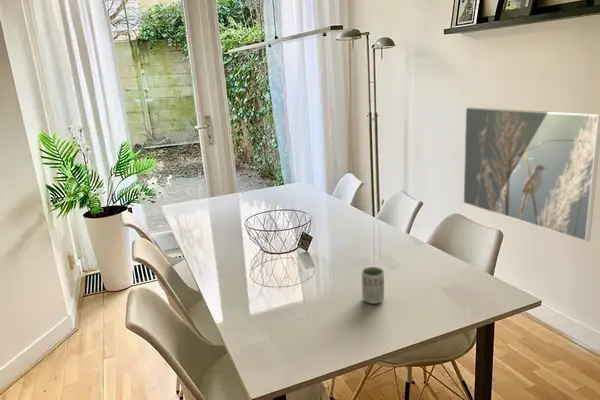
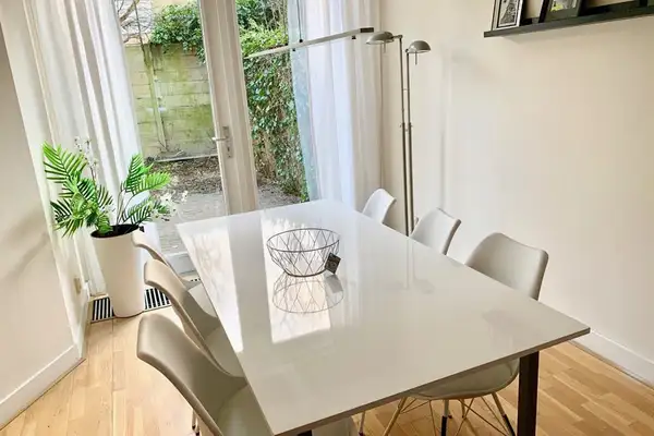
- cup (373, 285)
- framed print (521, 166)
